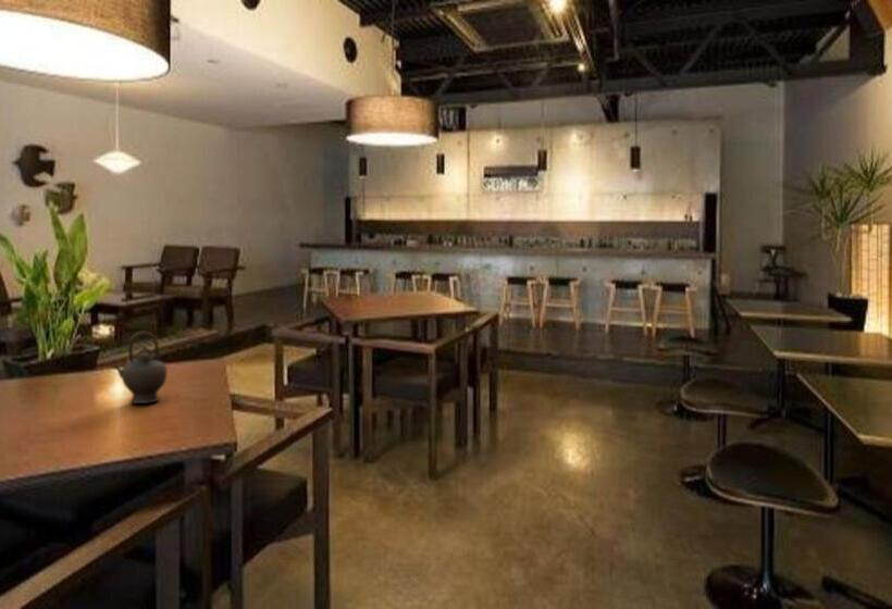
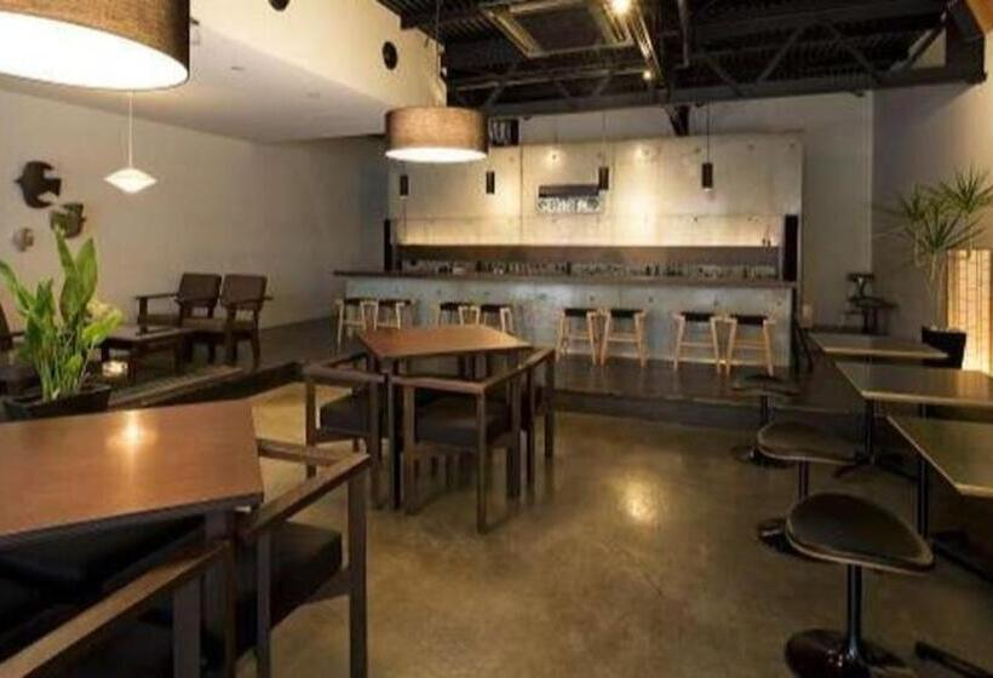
- teapot (139, 366)
